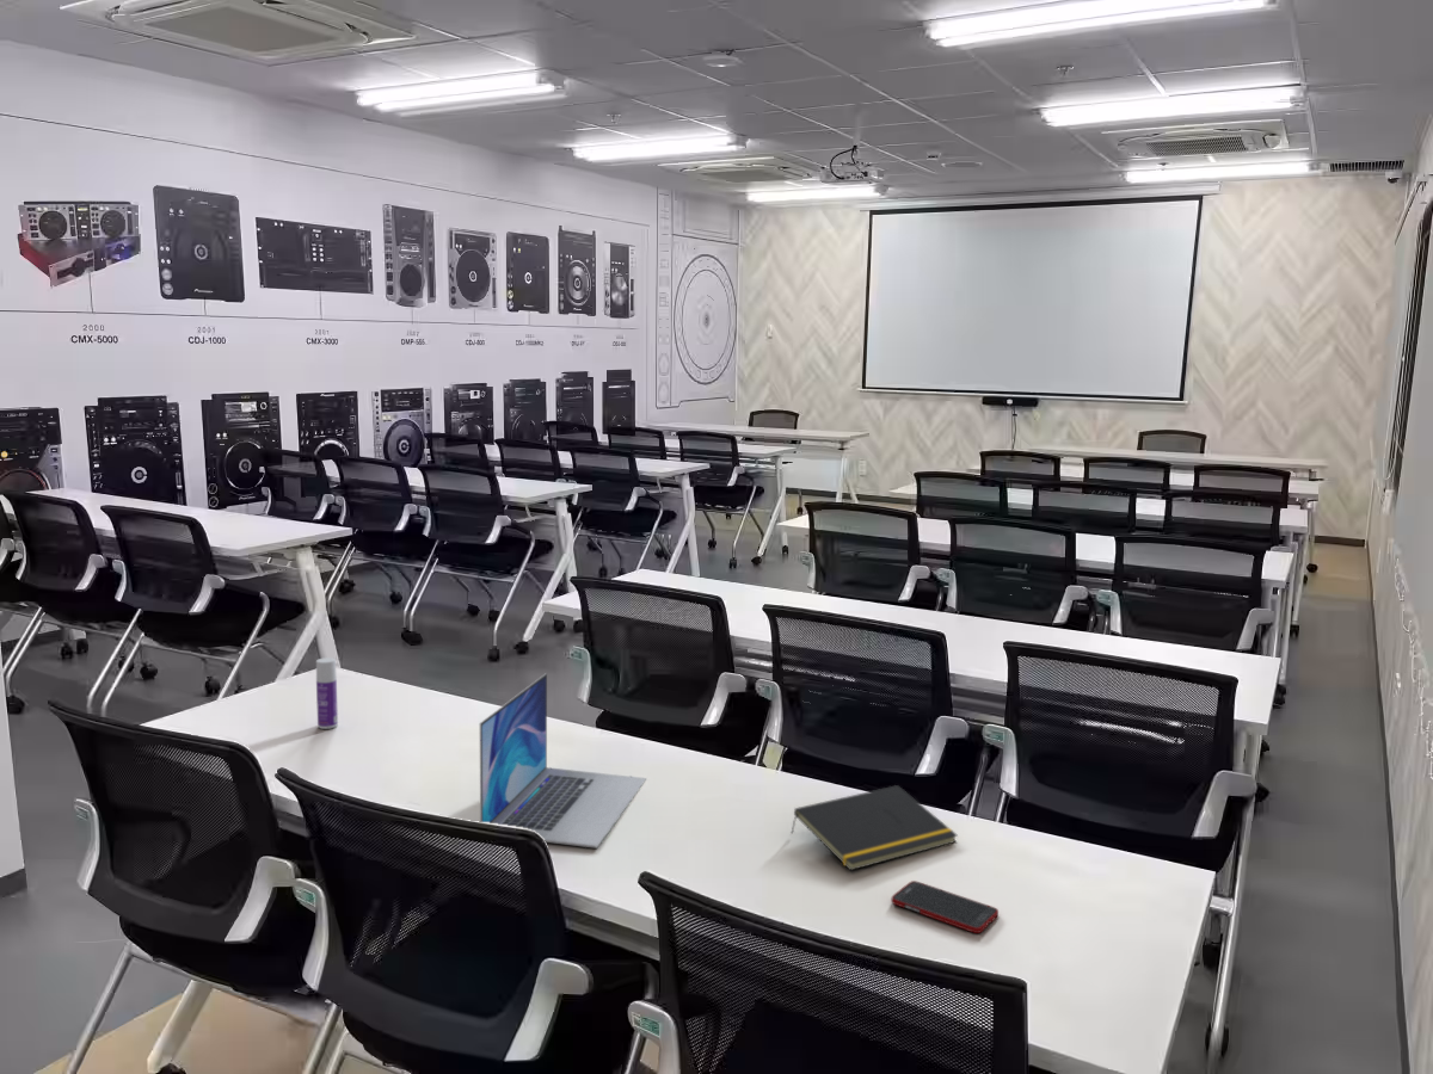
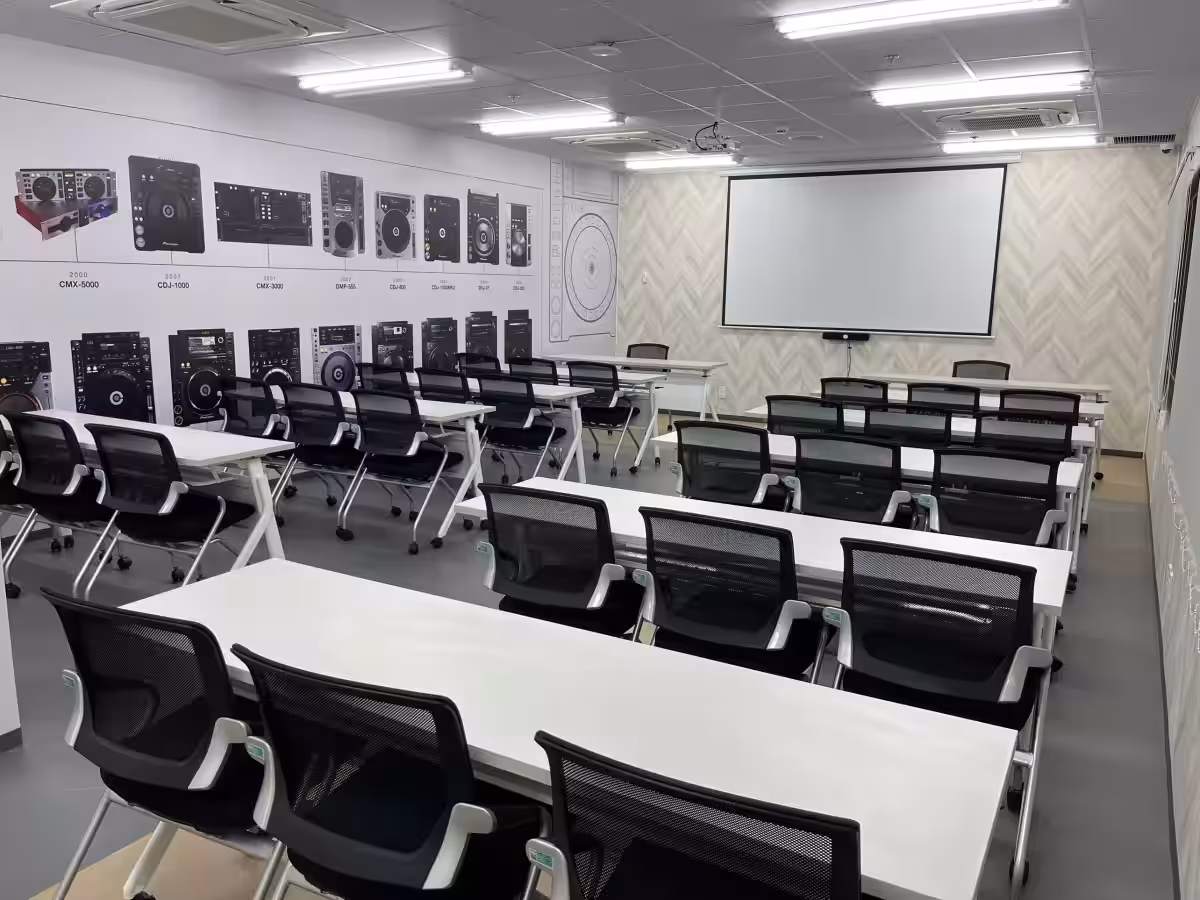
- laptop (568, 770)
- notepad (875, 825)
- bottle (326, 692)
- cell phone (943, 906)
